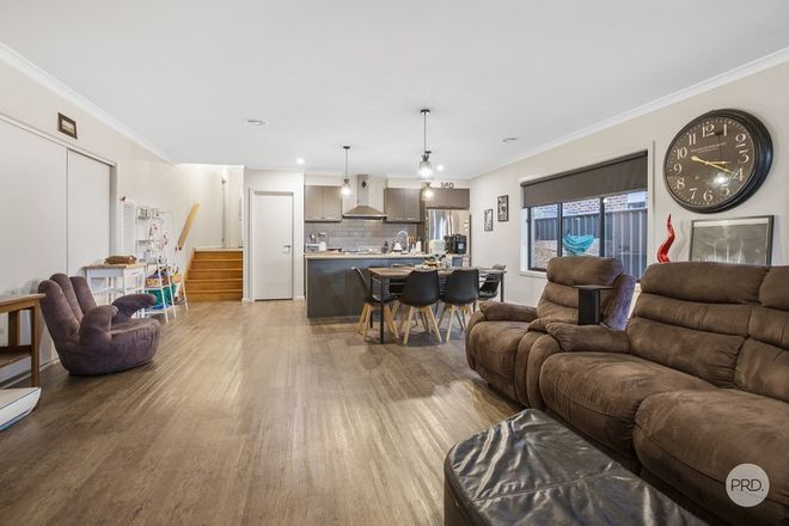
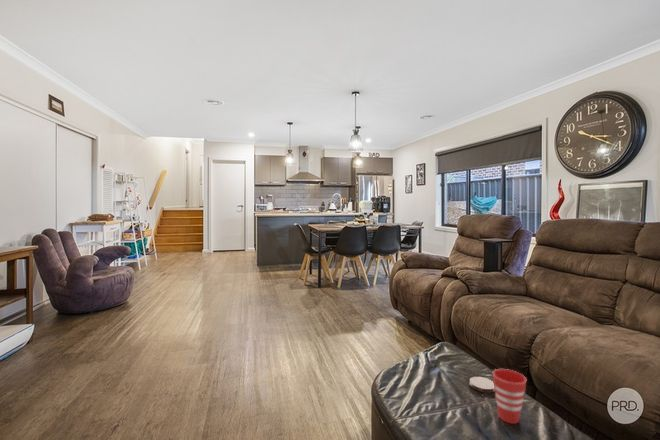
+ cup (508, 397)
+ coaster (482, 384)
